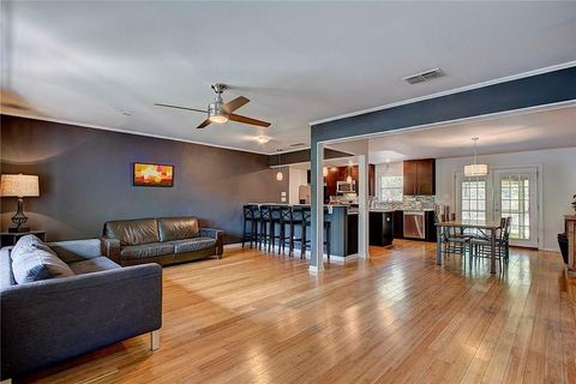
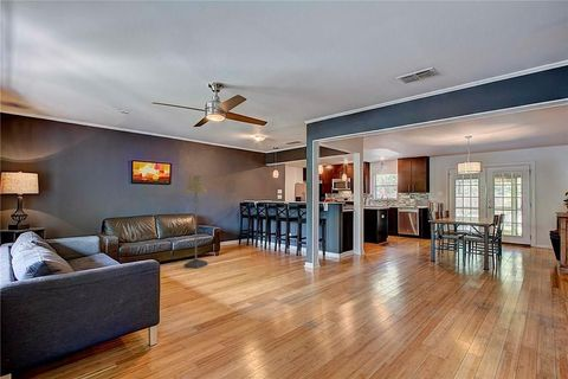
+ floor lamp (195, 220)
